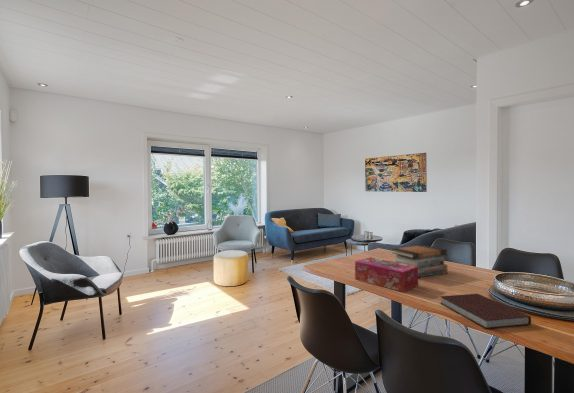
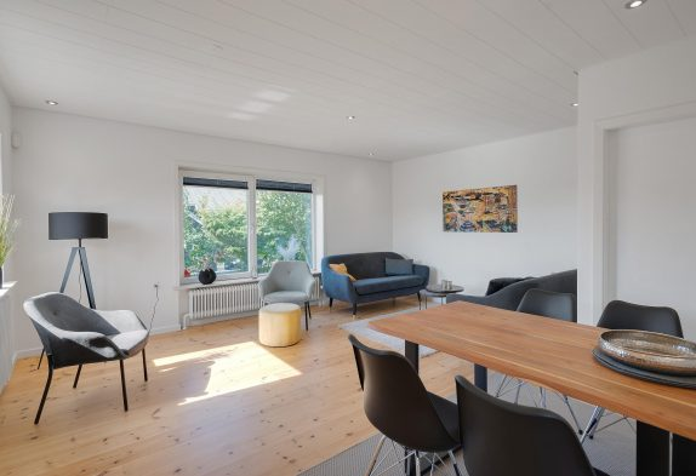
- book stack (419, 260)
- tissue box (385, 273)
- notebook (481, 309)
